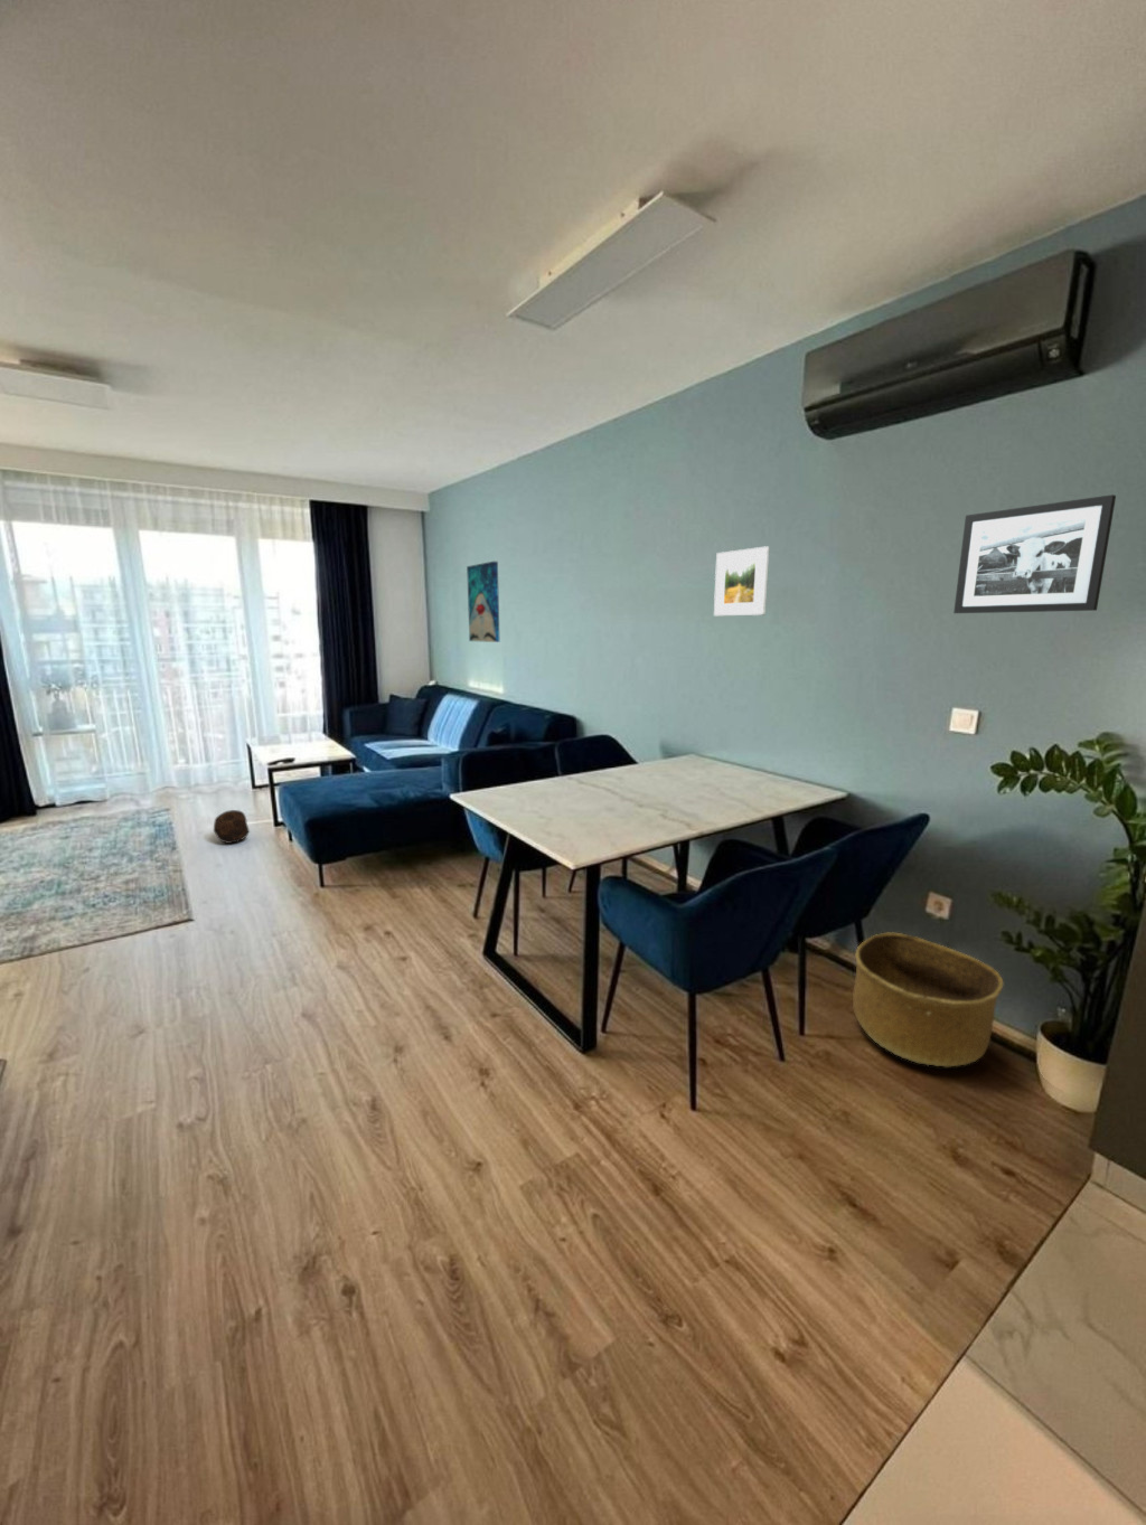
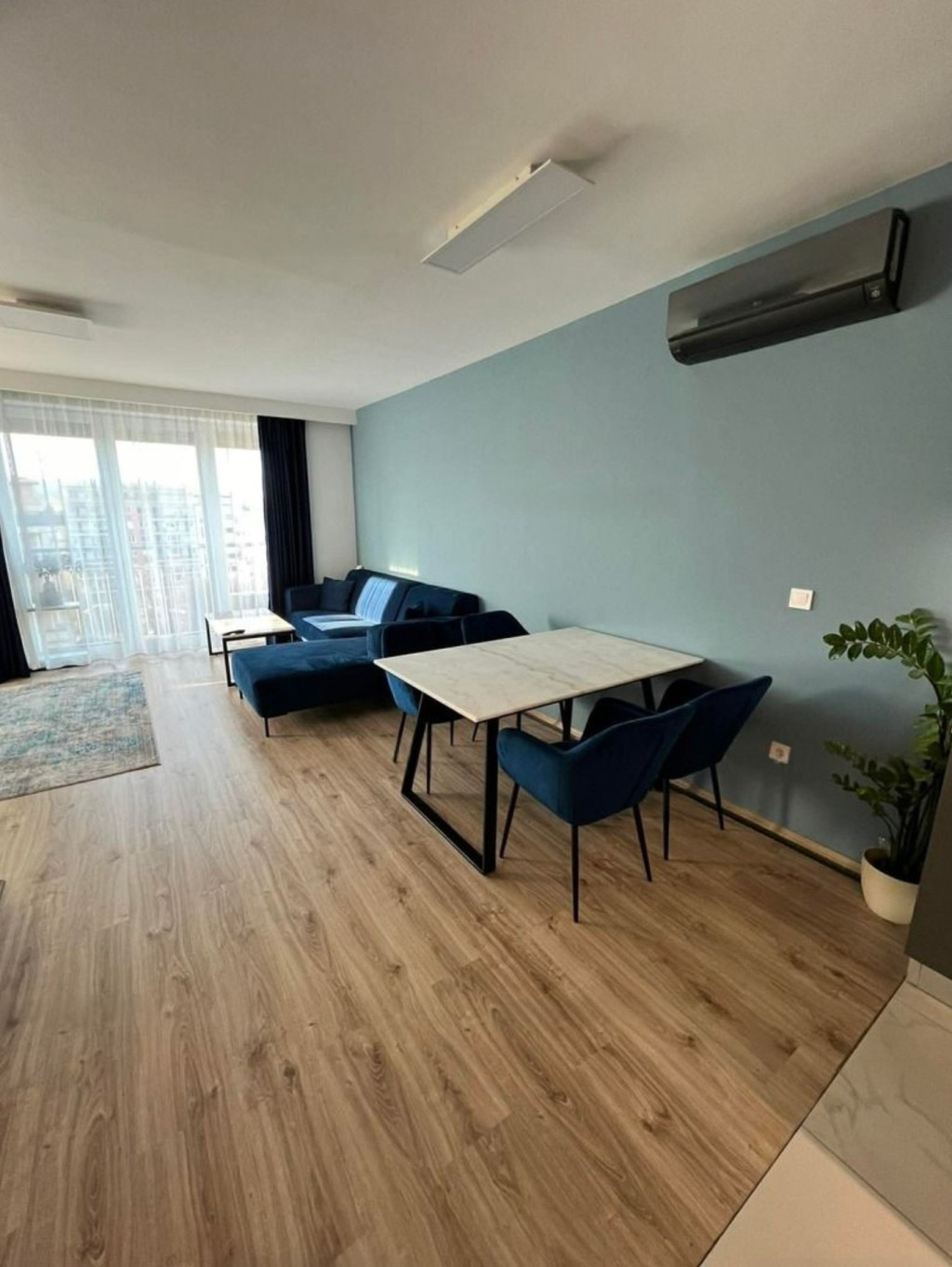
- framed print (740, 583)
- soccer ball (231, 826)
- basket (920, 999)
- wall art (483, 603)
- picture frame (1027, 560)
